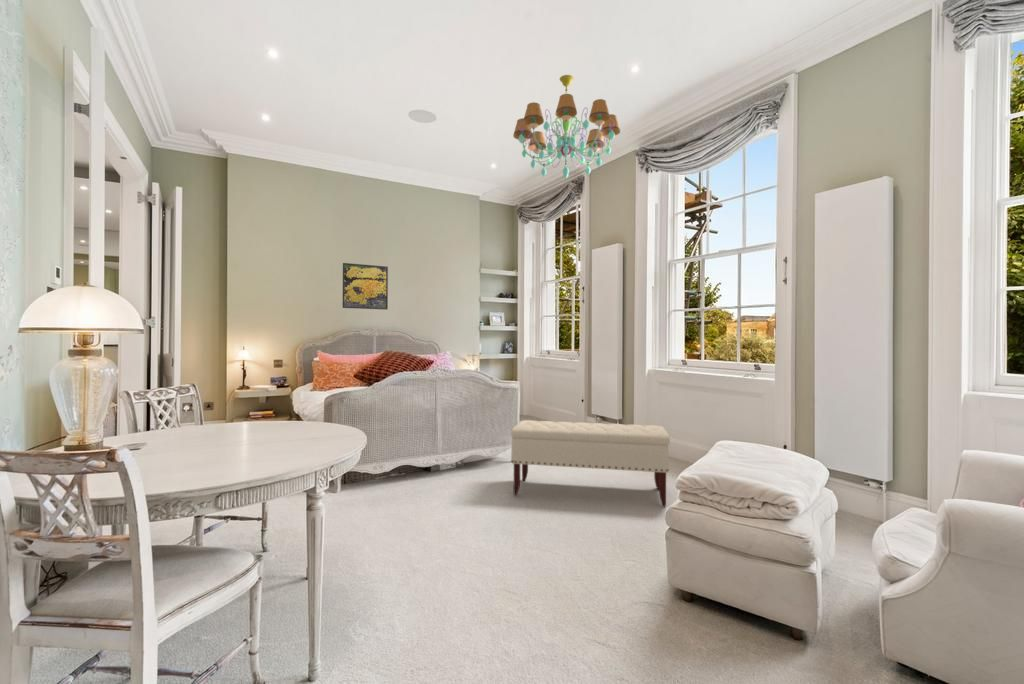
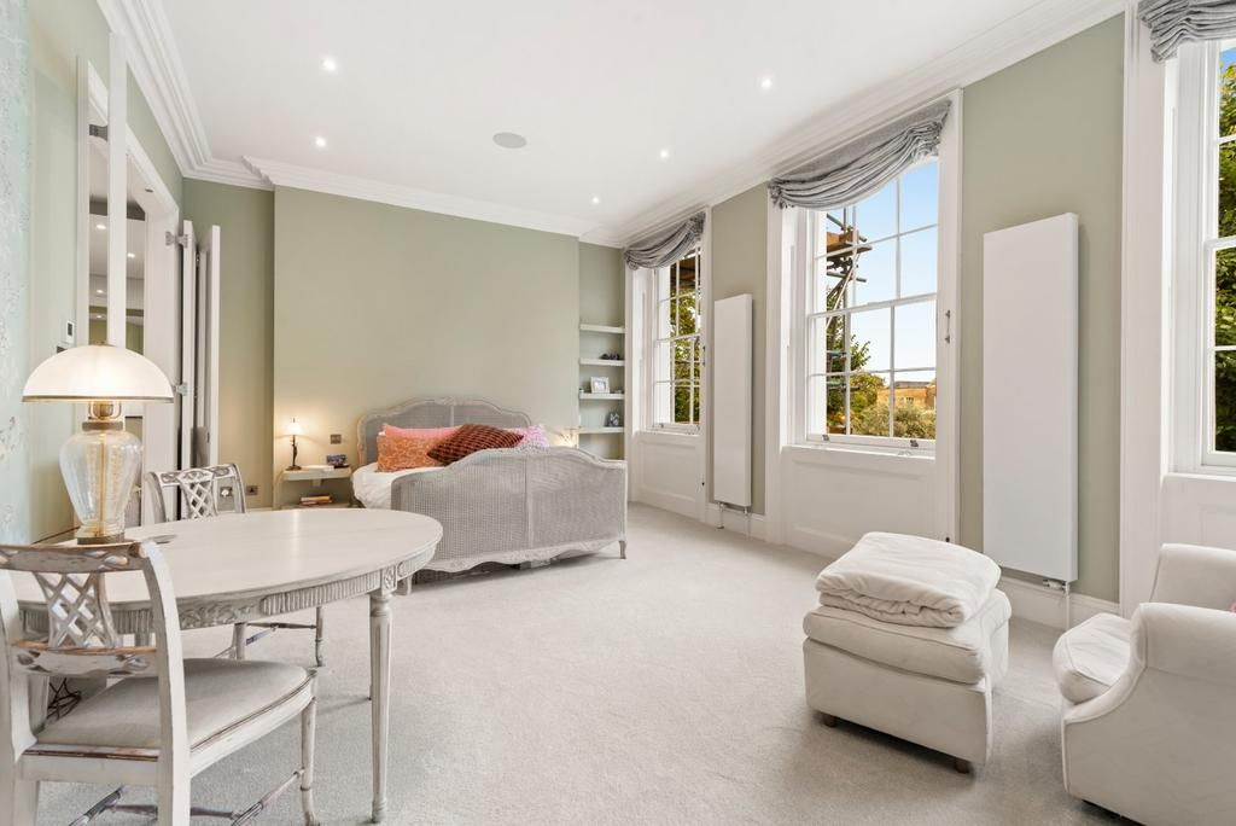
- chandelier (566, 127)
- bench (588, 458)
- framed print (365, 286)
